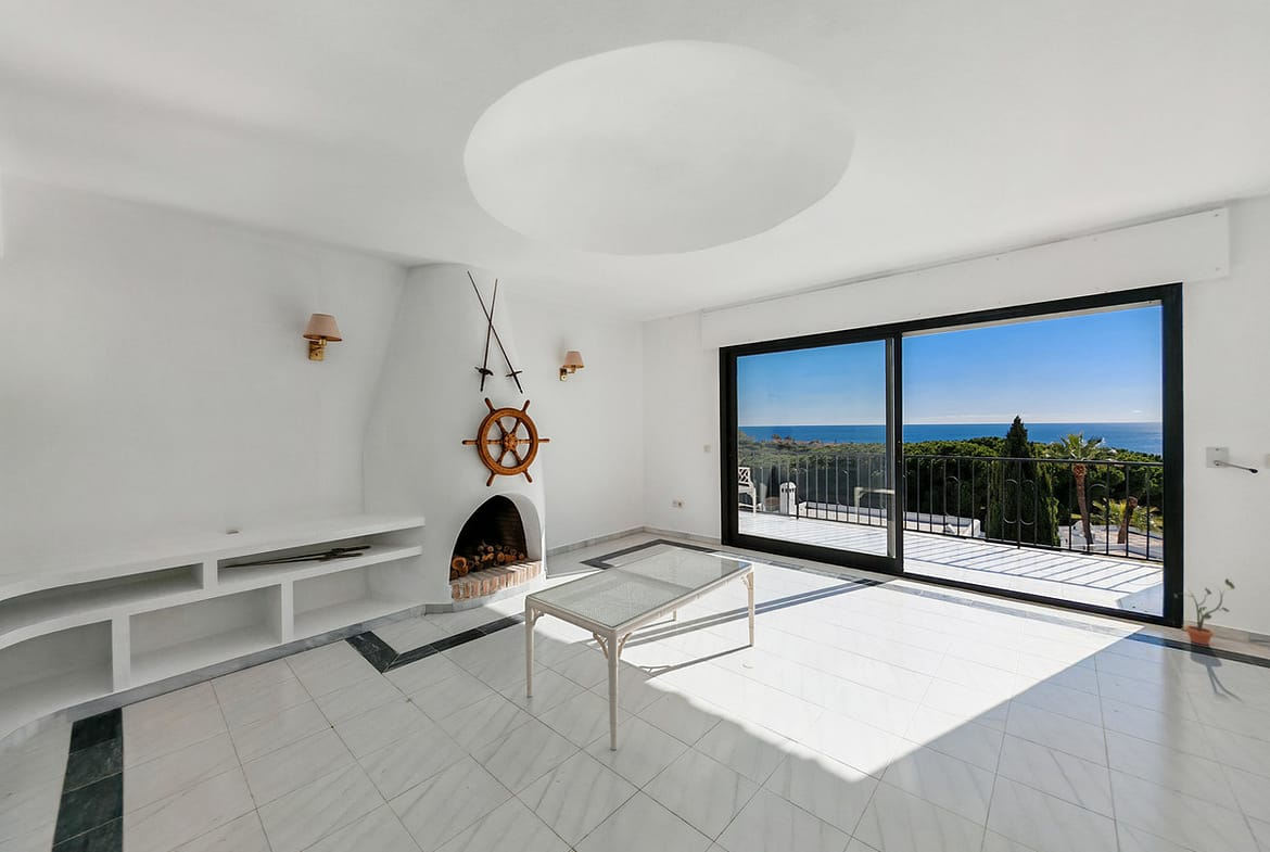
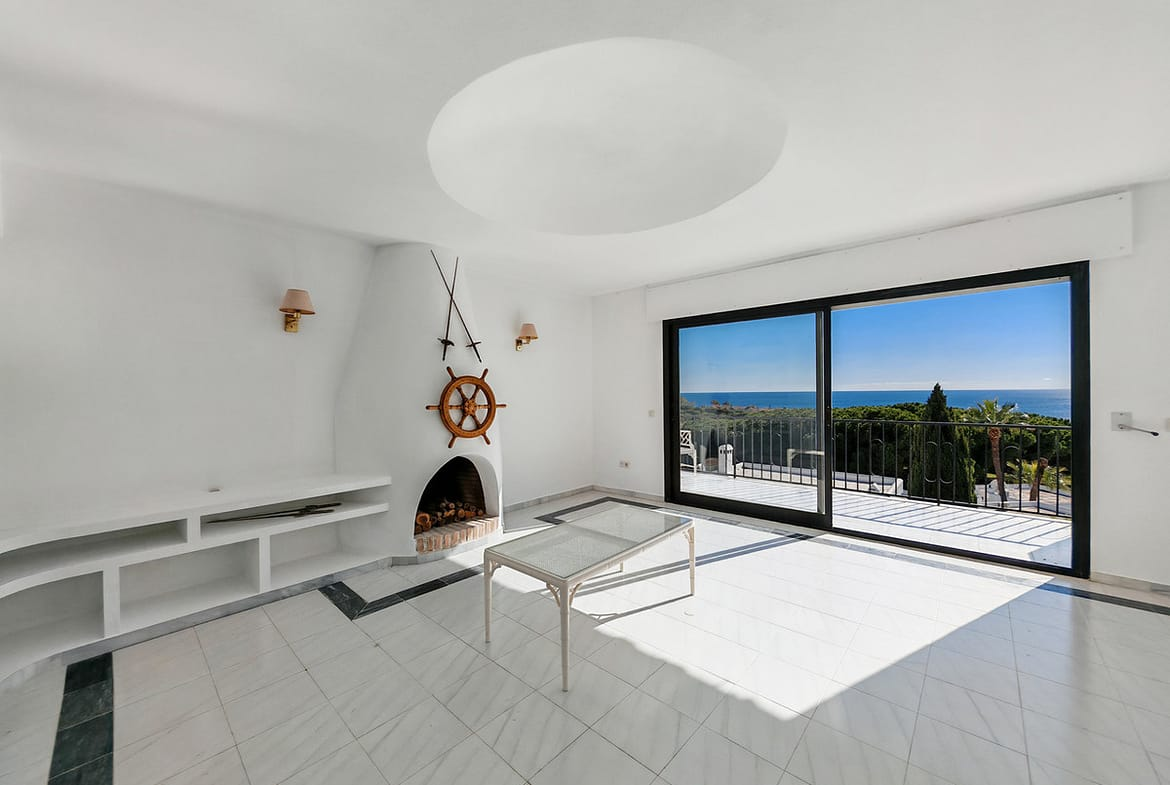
- potted plant (1206, 612)
